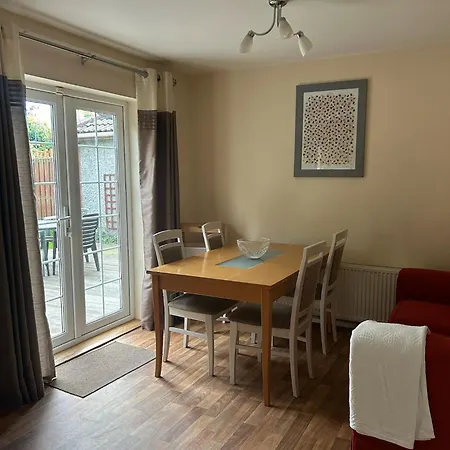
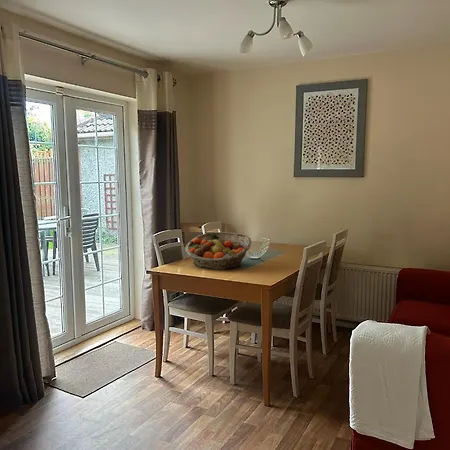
+ fruit basket (218, 250)
